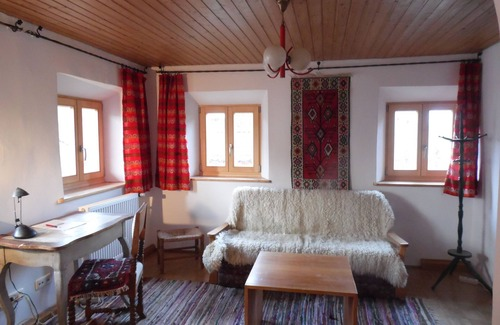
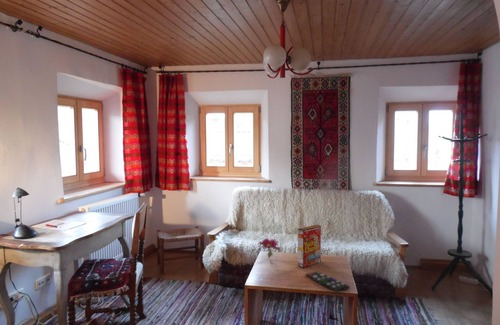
+ cereal box (309, 245)
+ remote control (326, 280)
+ flower (269, 249)
